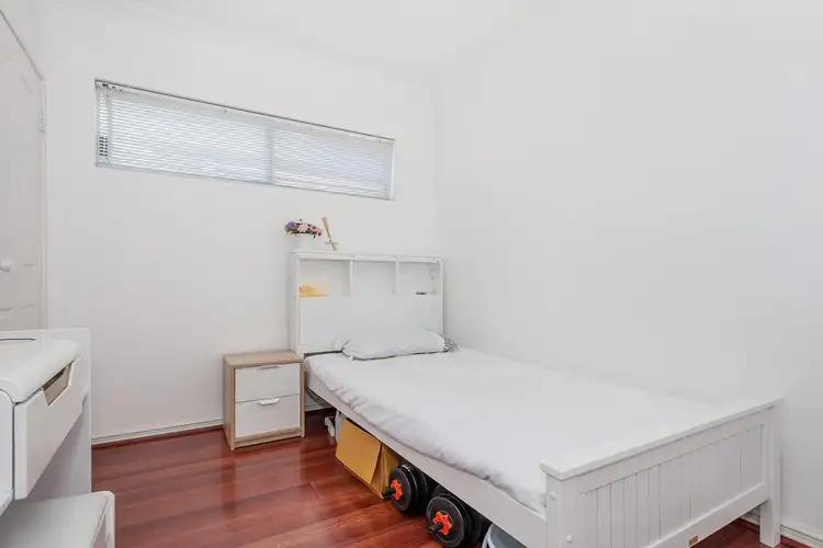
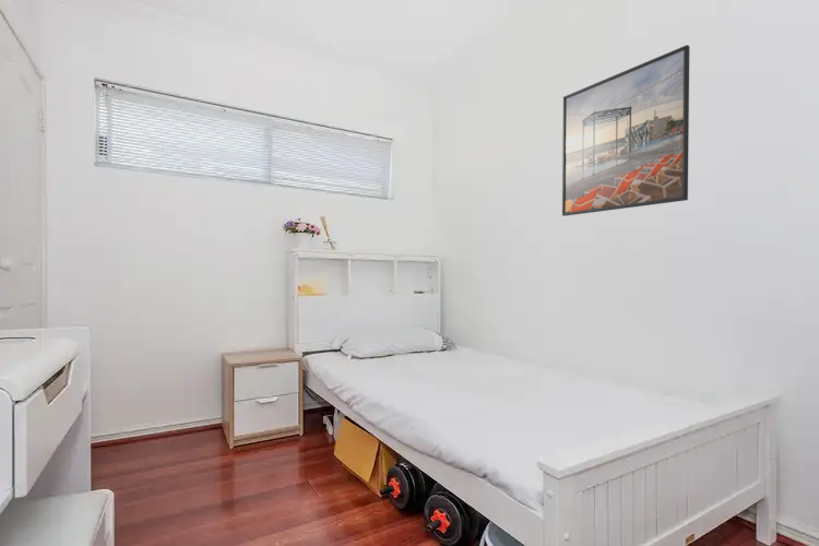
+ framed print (617, 141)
